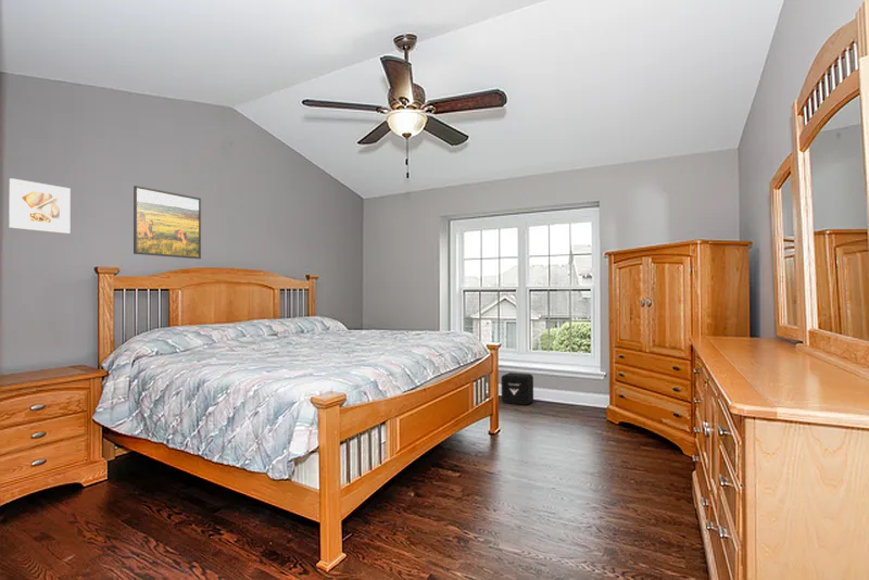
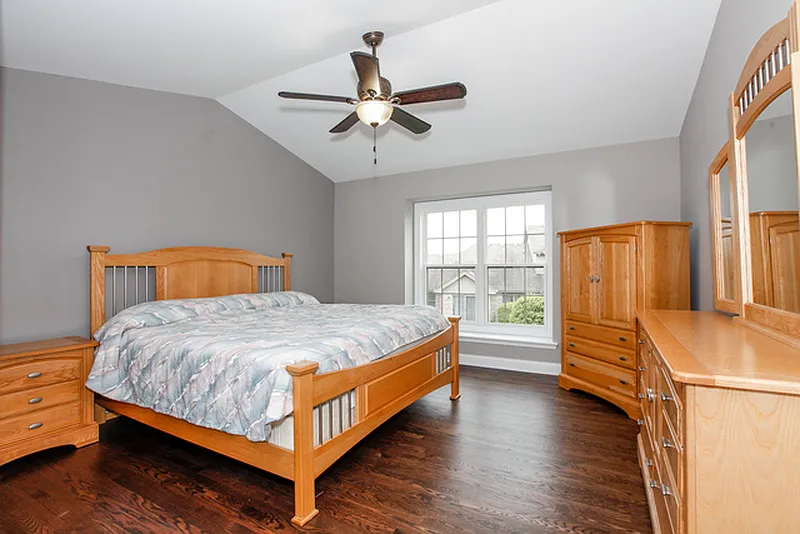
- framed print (40, 206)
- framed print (168, 224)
- air purifier (516, 388)
